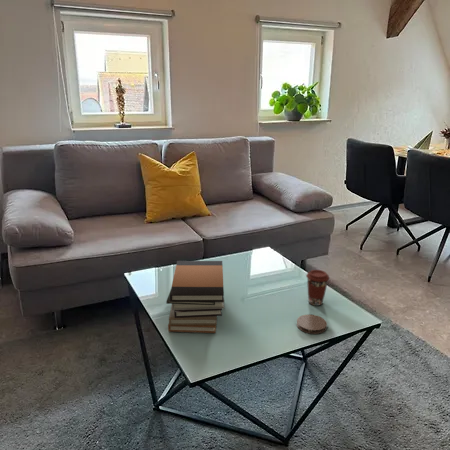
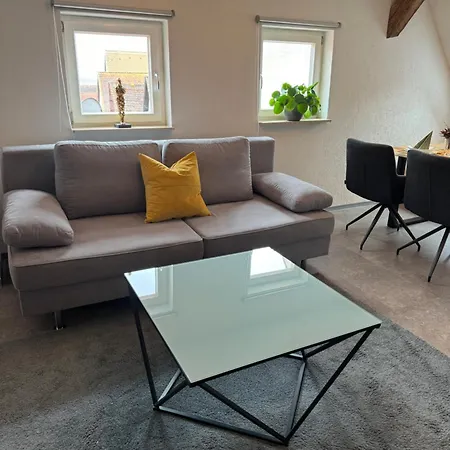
- coaster (311, 323)
- coffee cup (316, 287)
- book stack (197, 294)
